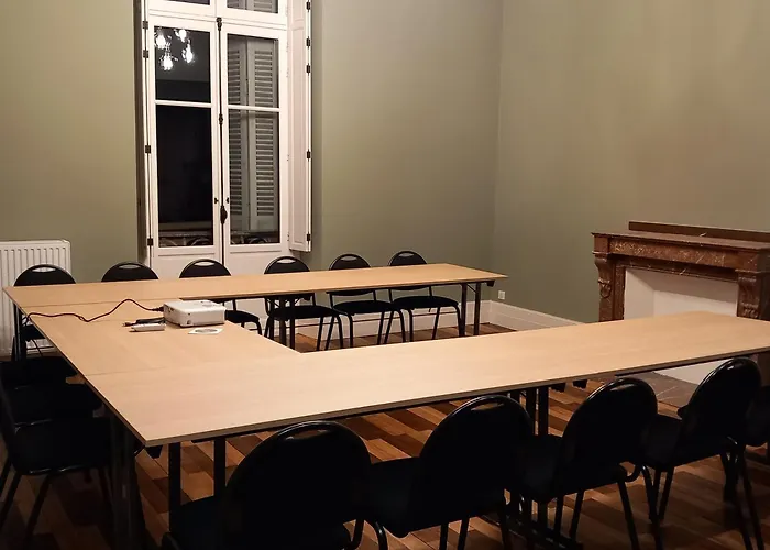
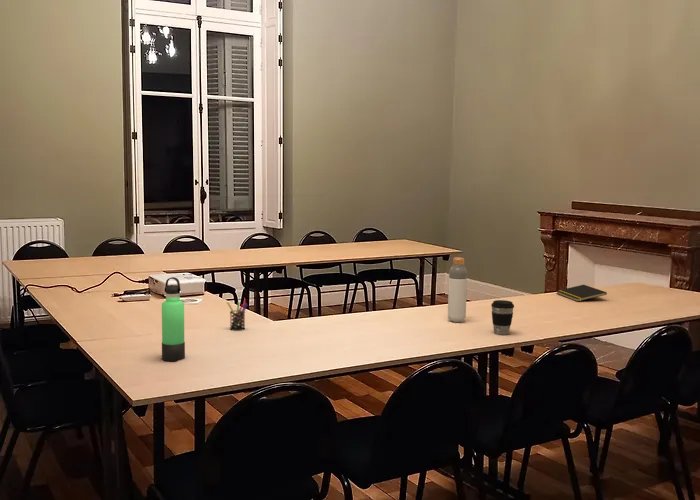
+ notepad (580, 292)
+ thermos bottle (173, 318)
+ bottle (457, 289)
+ coffee cup (502, 317)
+ pen holder (238, 313)
